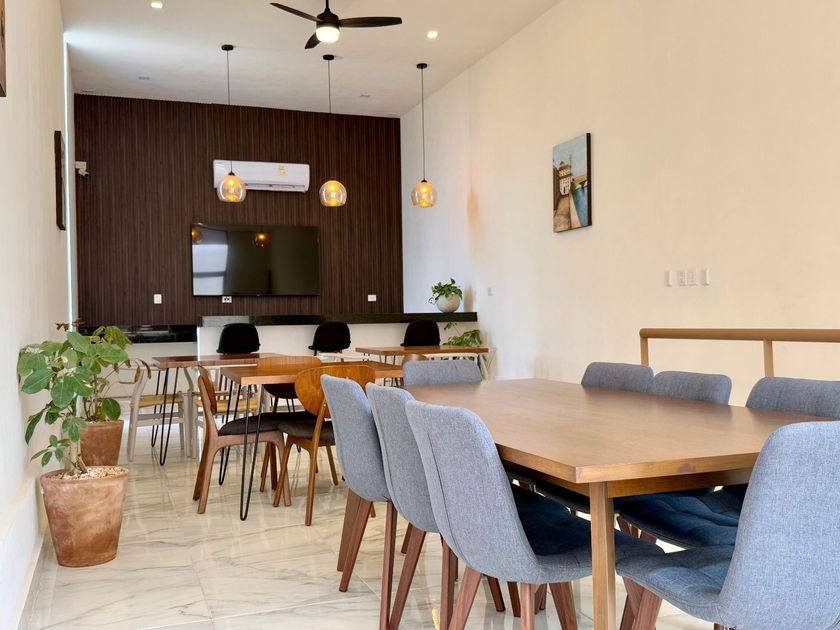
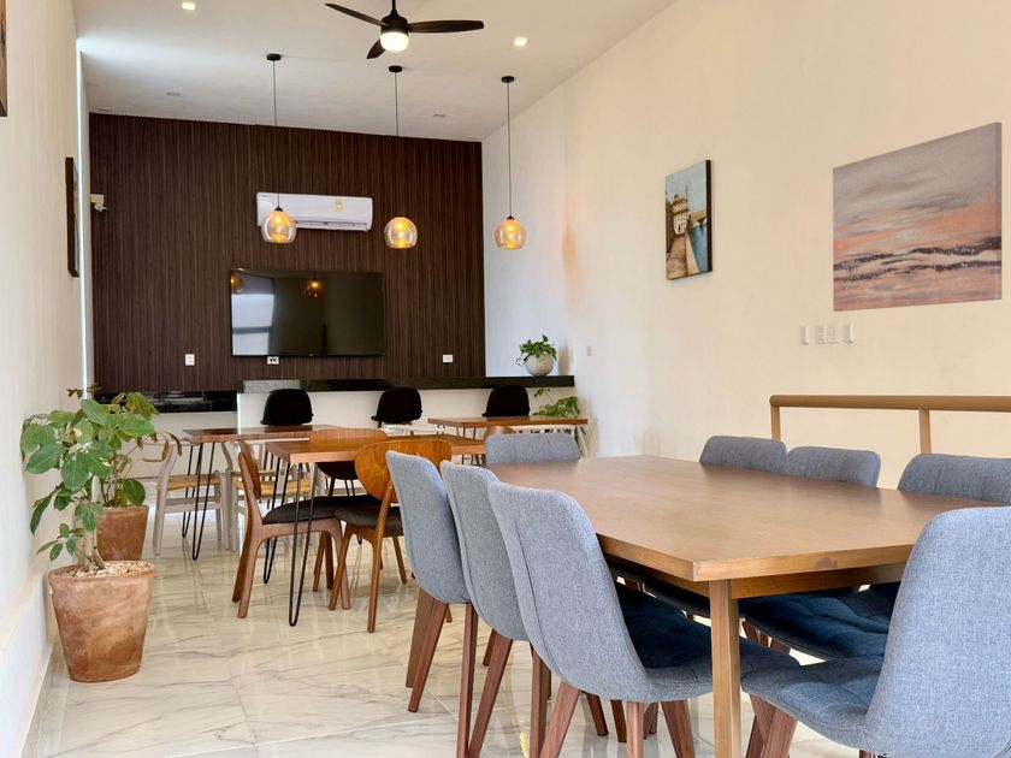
+ wall art (907, 226)
